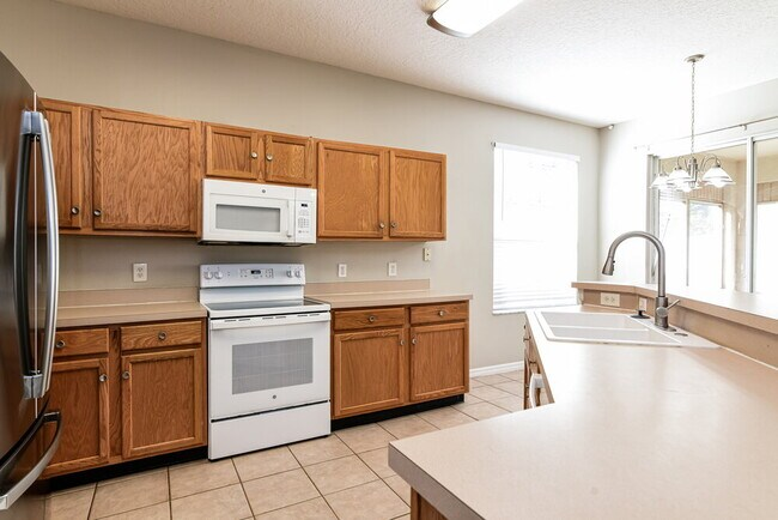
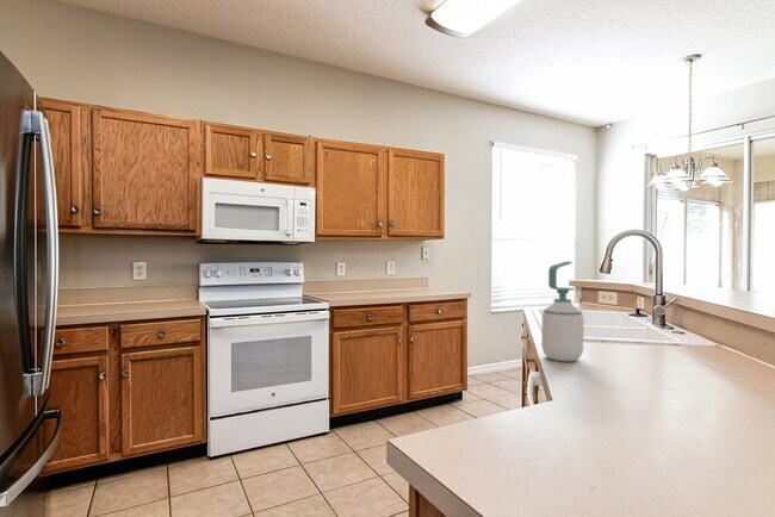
+ soap bottle (562, 310)
